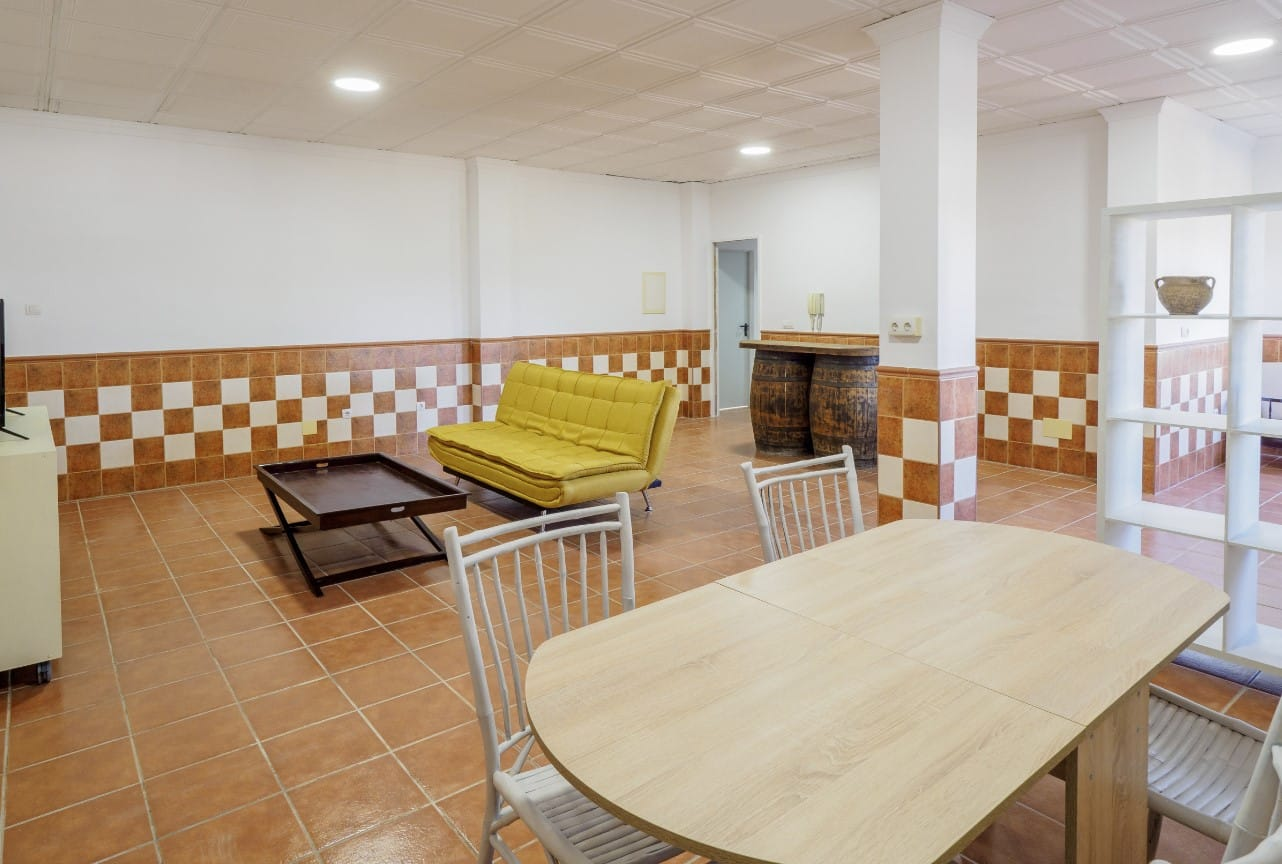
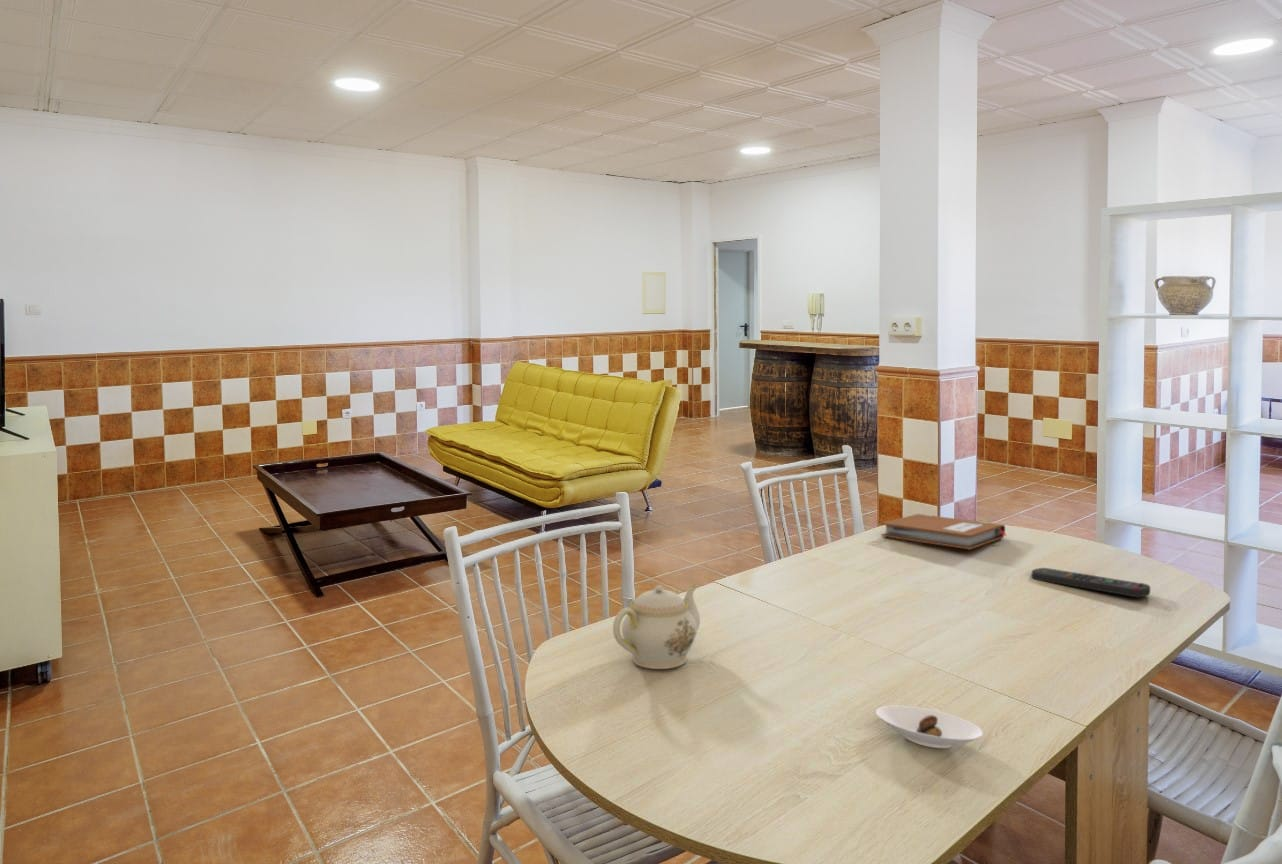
+ notebook (945, 530)
+ saucer (927, 728)
+ teapot (657, 623)
+ remote control (1088, 581)
